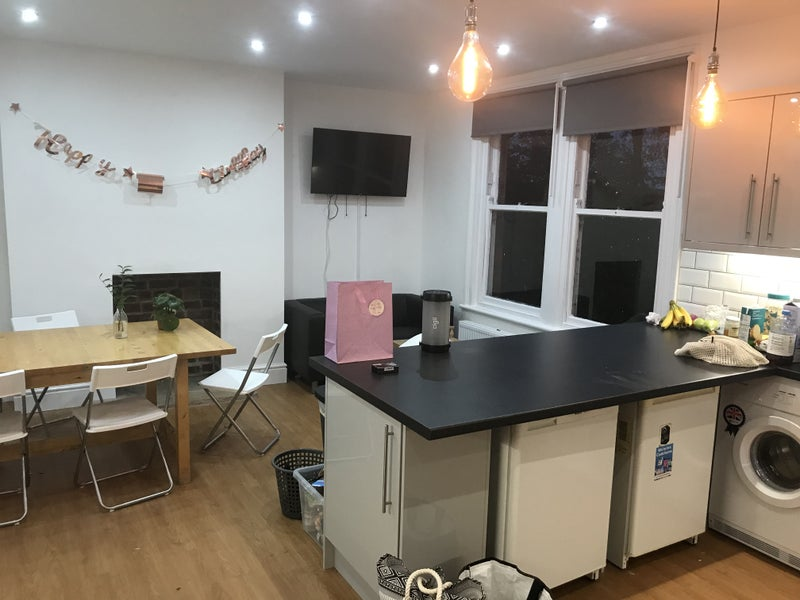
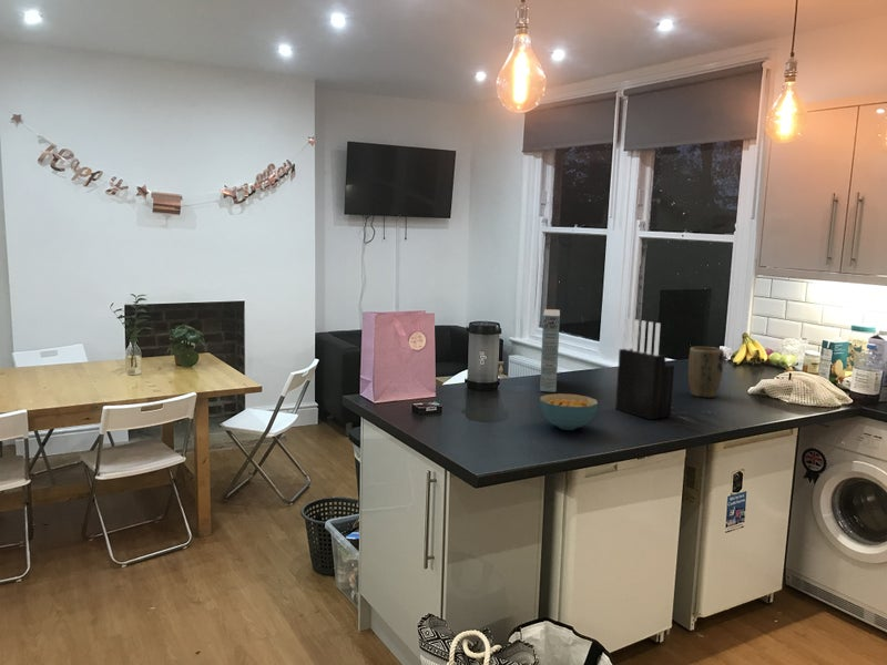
+ plant pot (705, 371)
+ cereal bowl (568, 413)
+ cereal box (550, 349)
+ knife block (648, 367)
